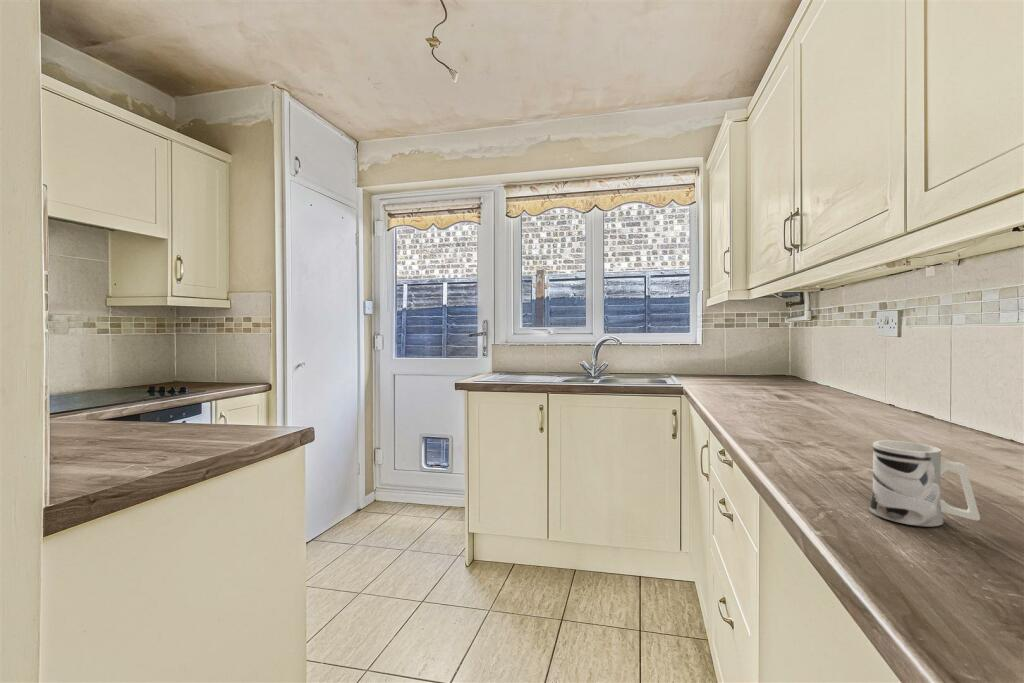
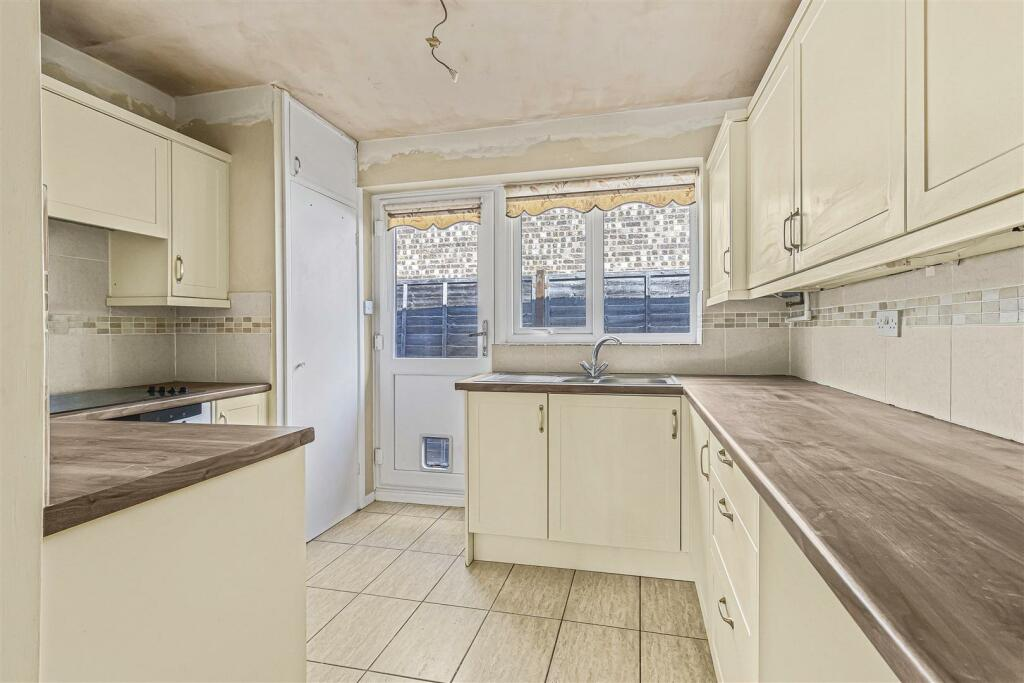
- mug (921, 482)
